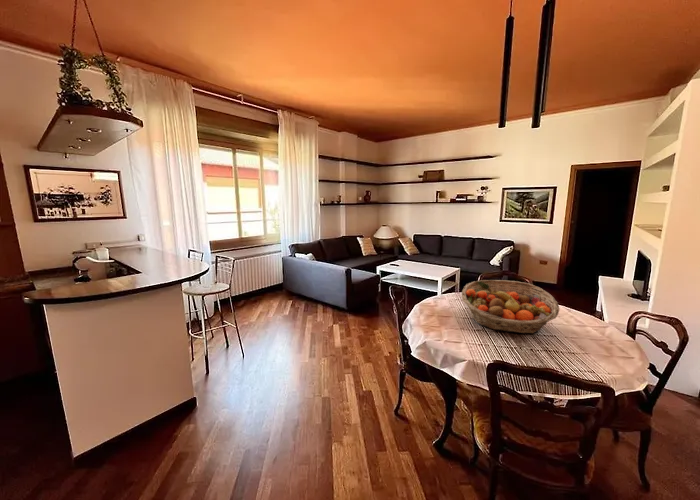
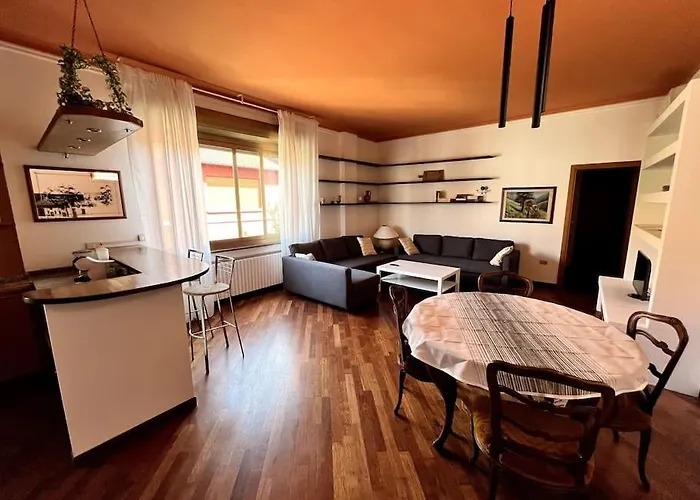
- fruit basket (506, 305)
